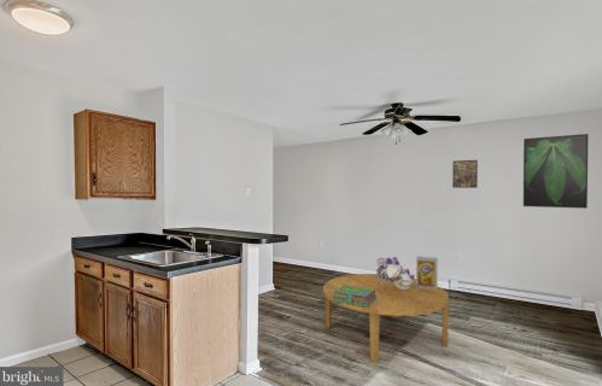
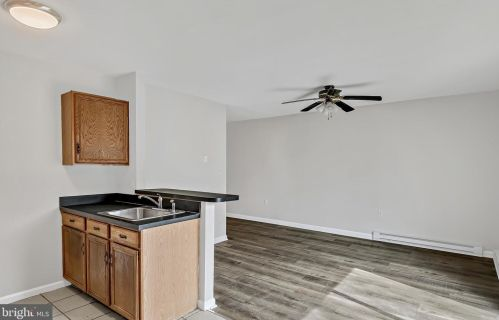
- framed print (554, 171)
- dining table (382, 312)
- stack of books (353, 294)
- book (426, 271)
- bouquet (391, 274)
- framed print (464, 174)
